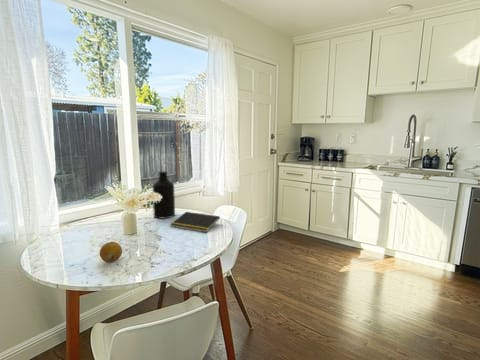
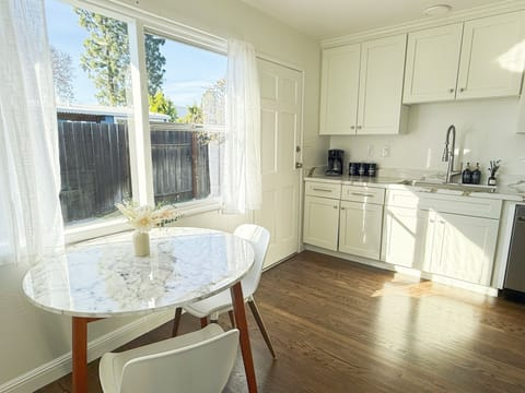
- fruit (110, 252)
- notepad (195, 221)
- bottle (163, 194)
